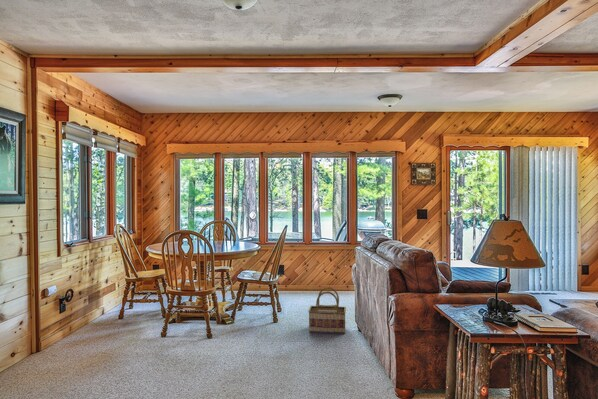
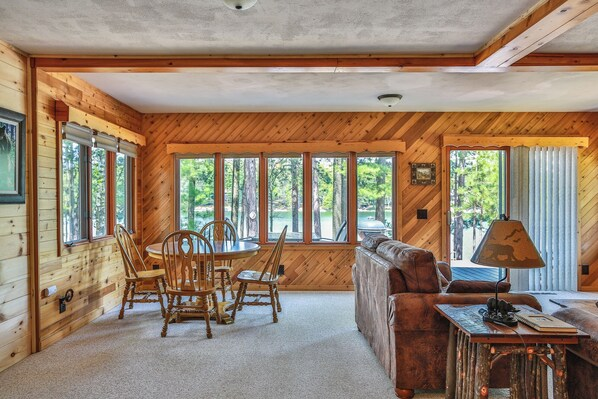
- basket (327, 309)
